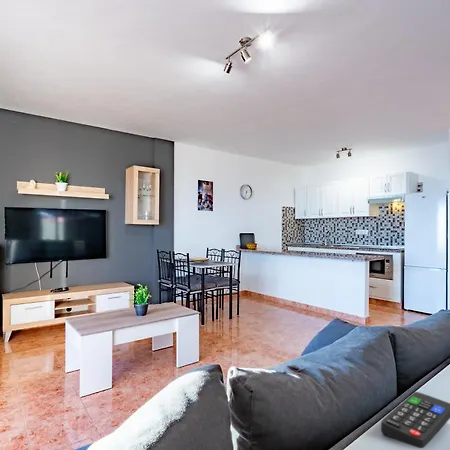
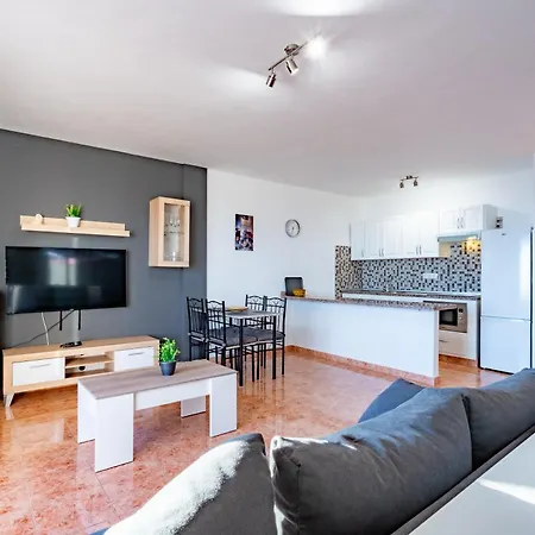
- remote control (418, 416)
